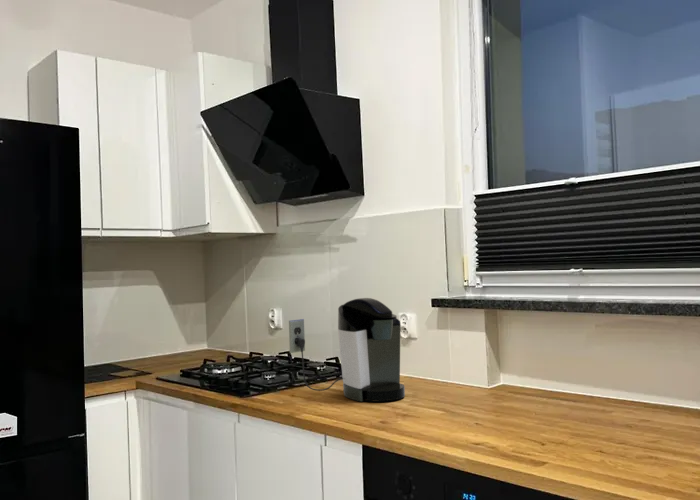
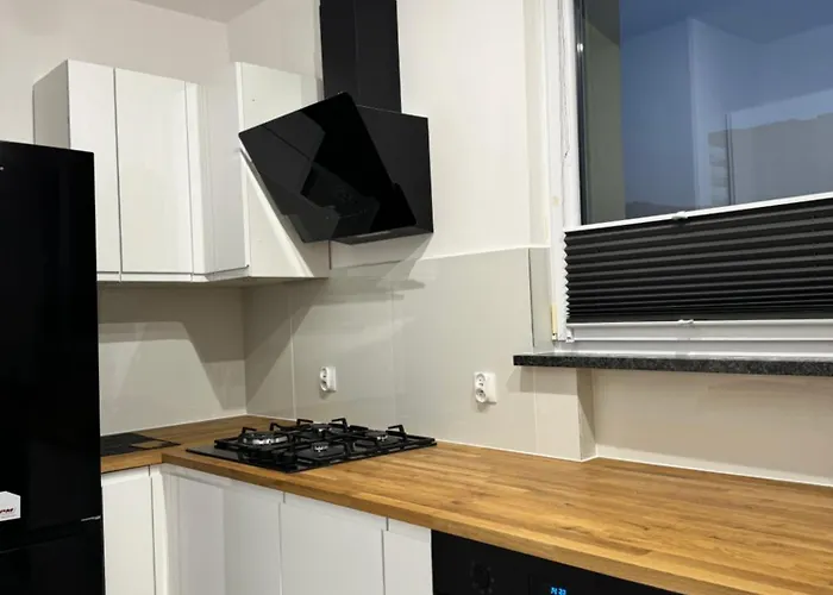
- coffee maker (355, 348)
